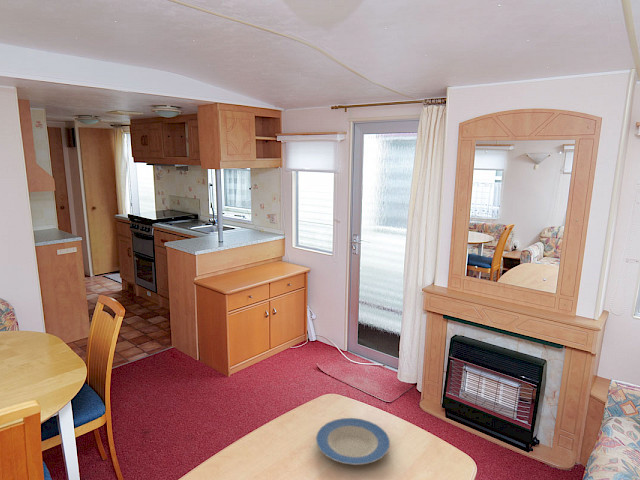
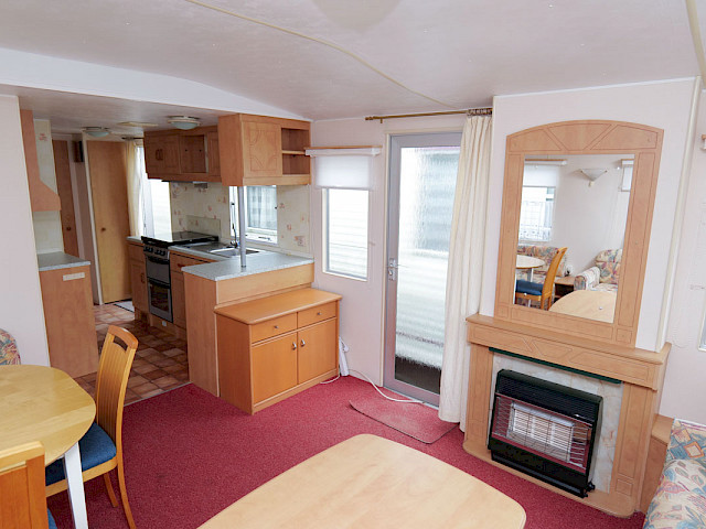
- plate (352, 443)
